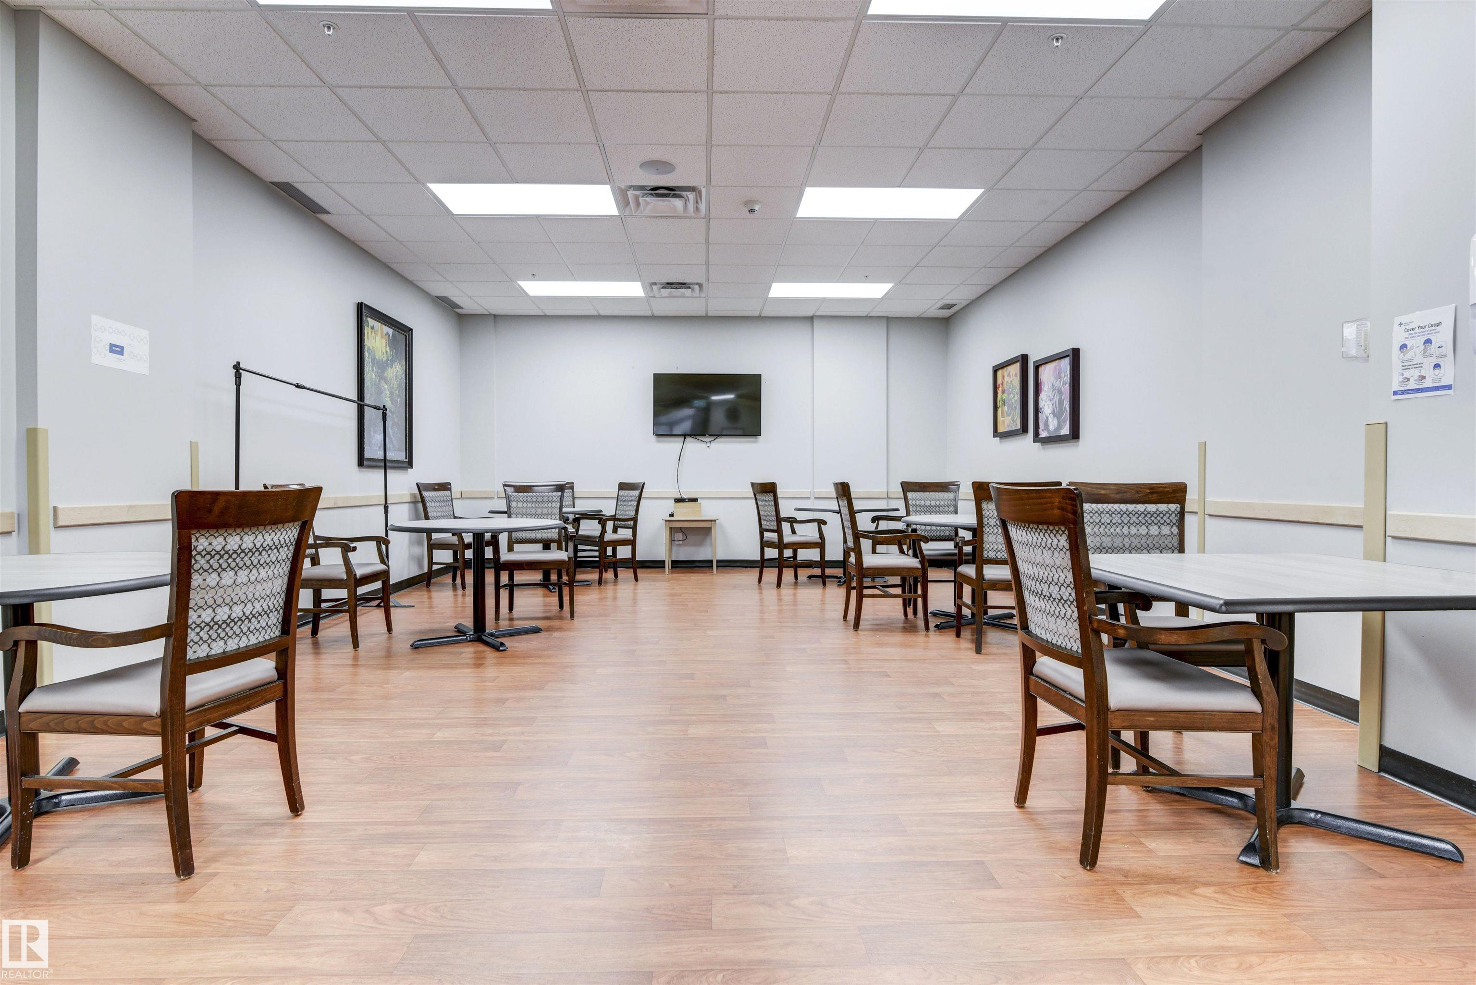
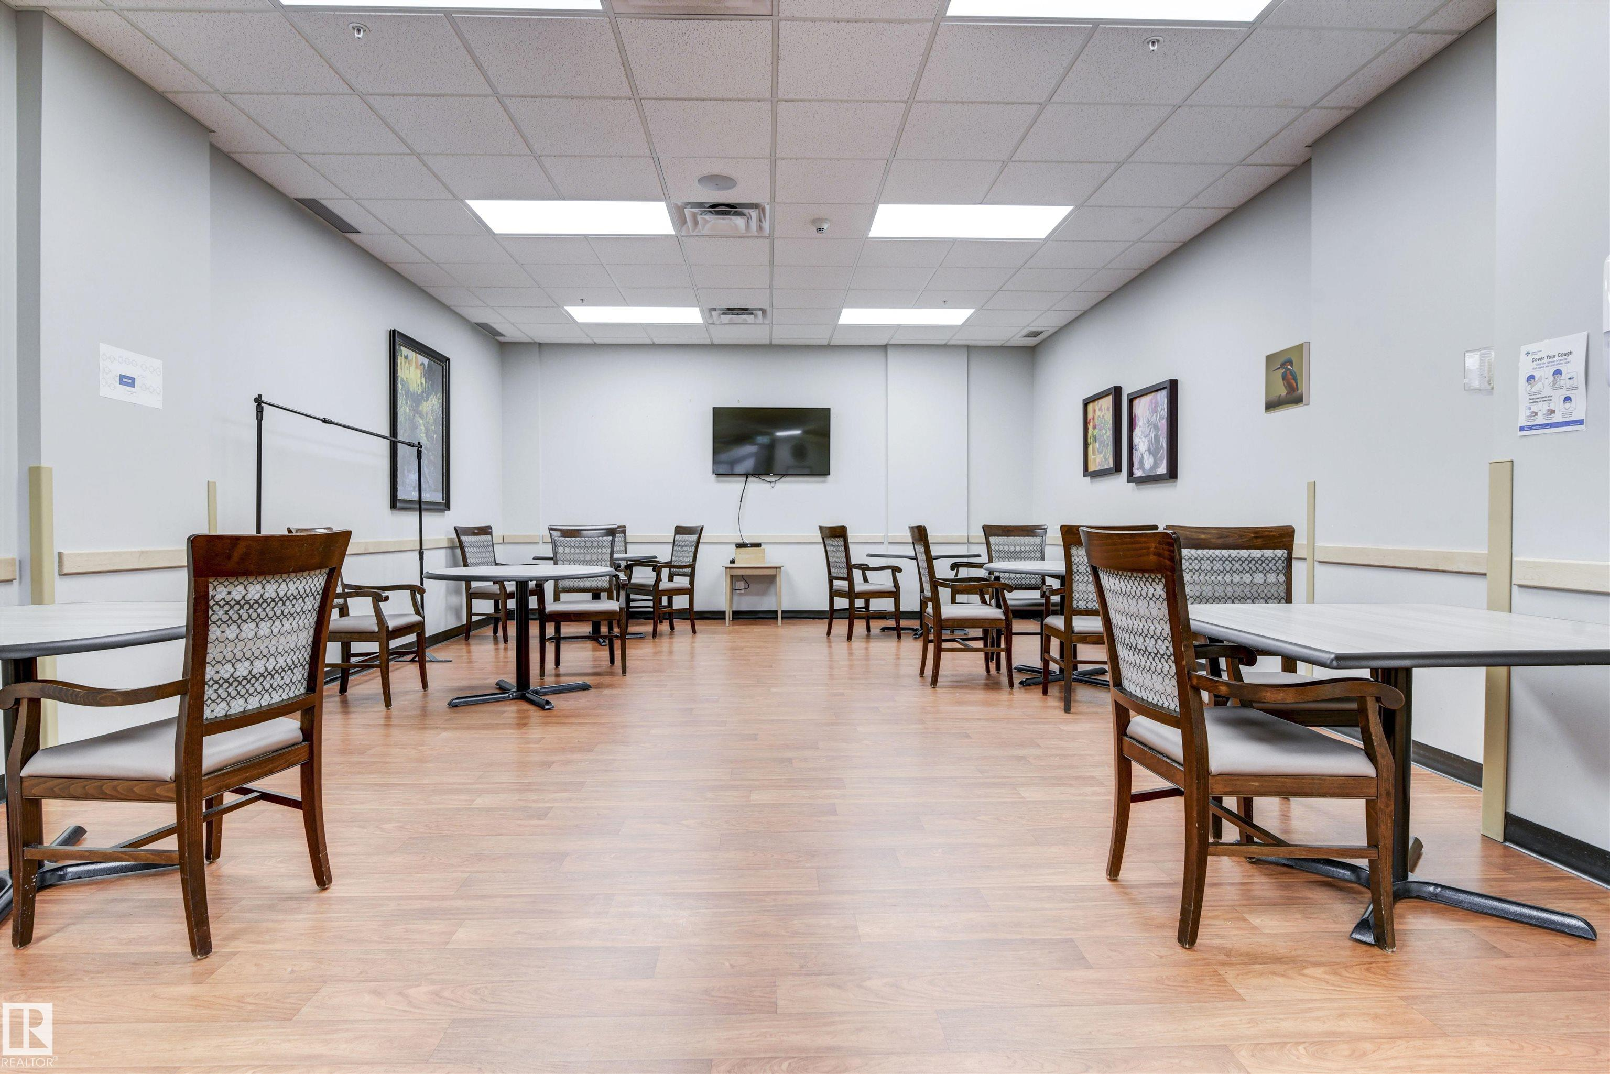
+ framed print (1286, 379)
